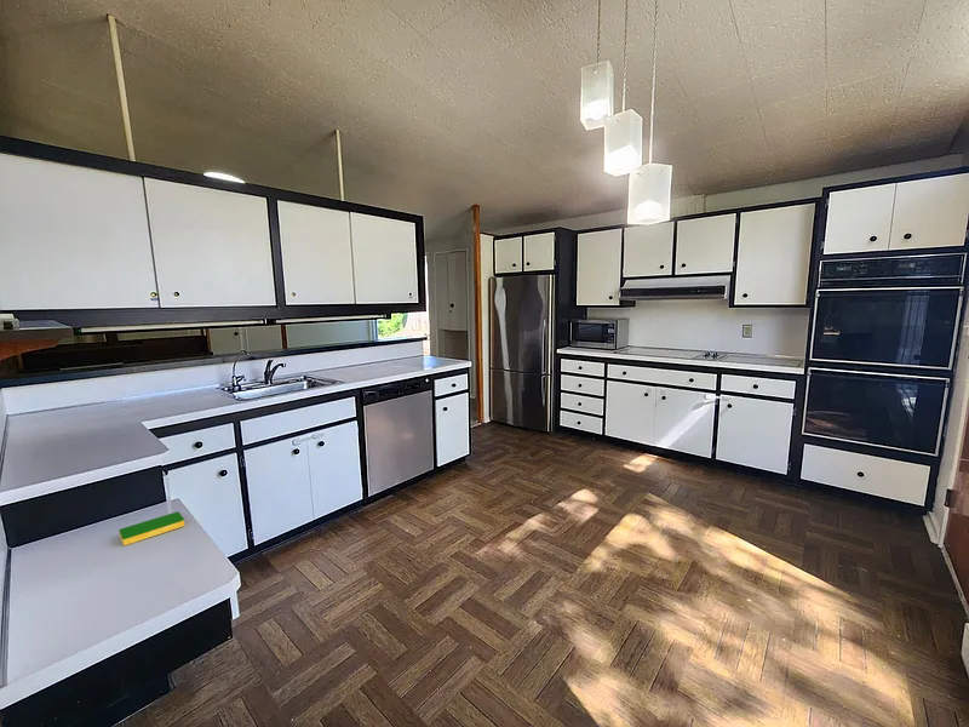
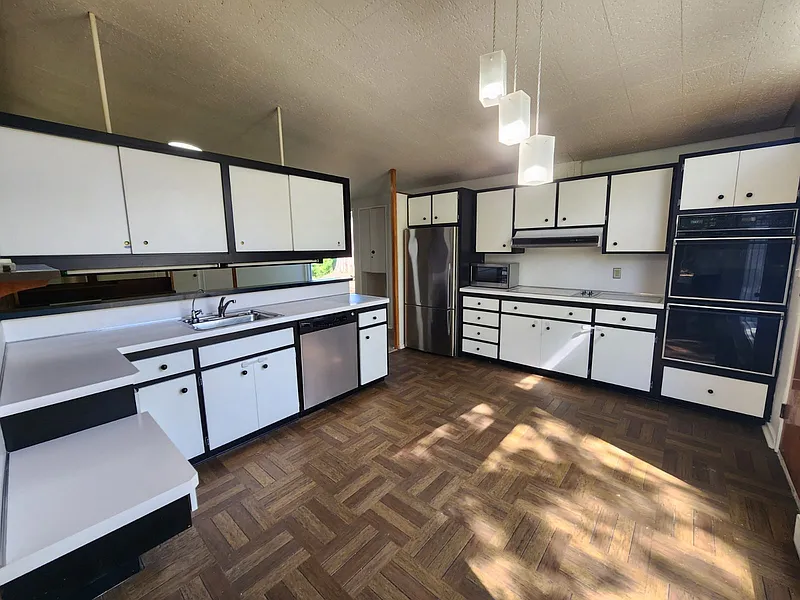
- dish sponge (153, 527)
